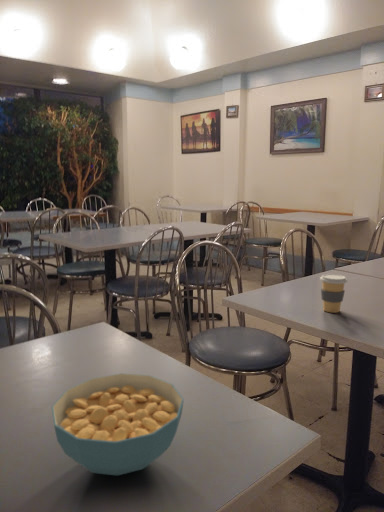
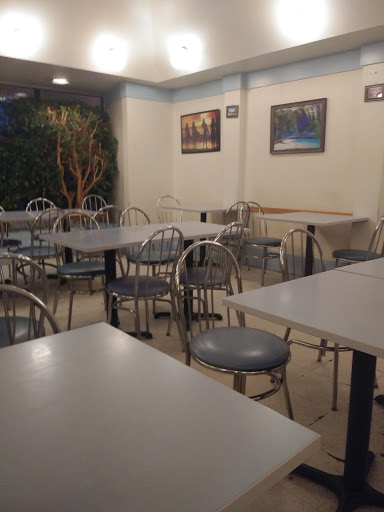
- coffee cup (332, 293)
- cereal bowl (119, 431)
